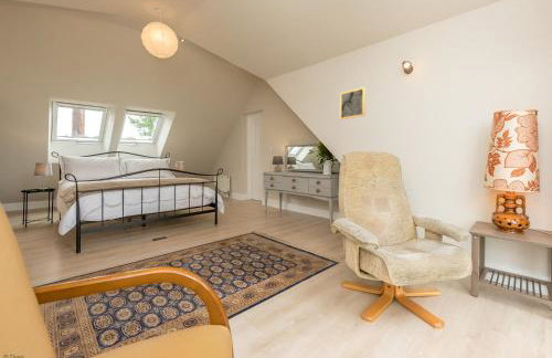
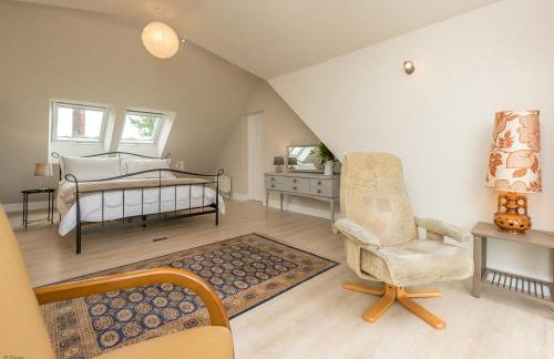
- wall art (351, 104)
